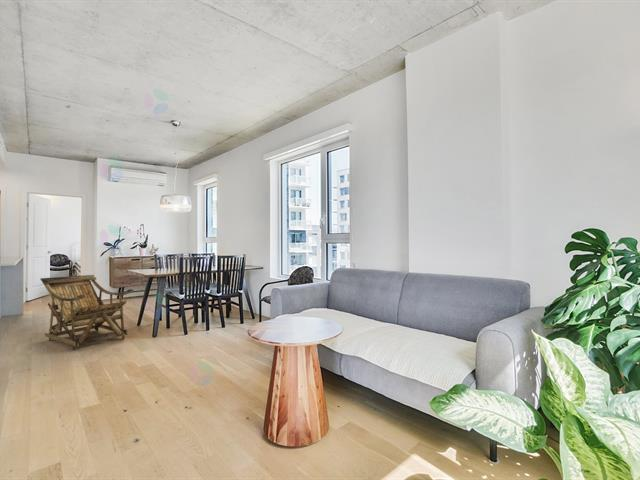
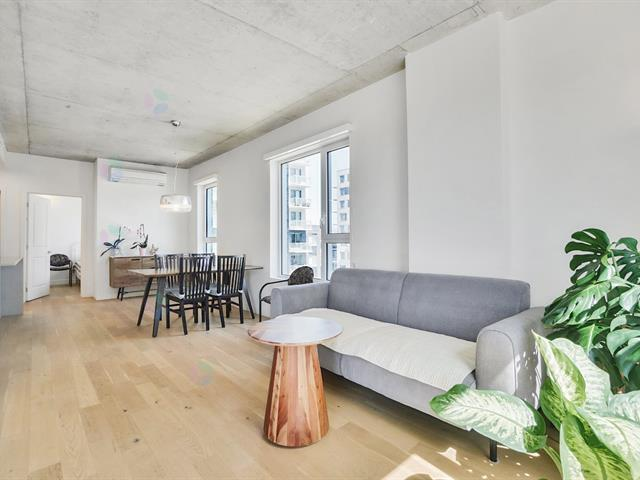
- lounge chair (85, 308)
